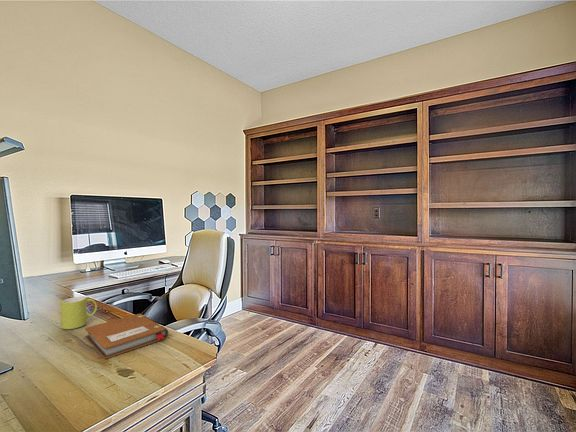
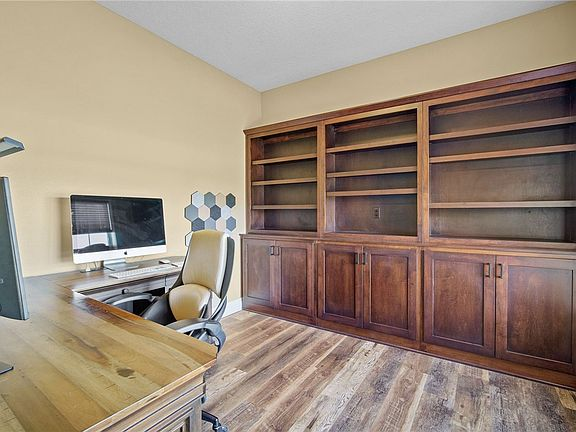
- notebook (127, 333)
- mug (79, 311)
